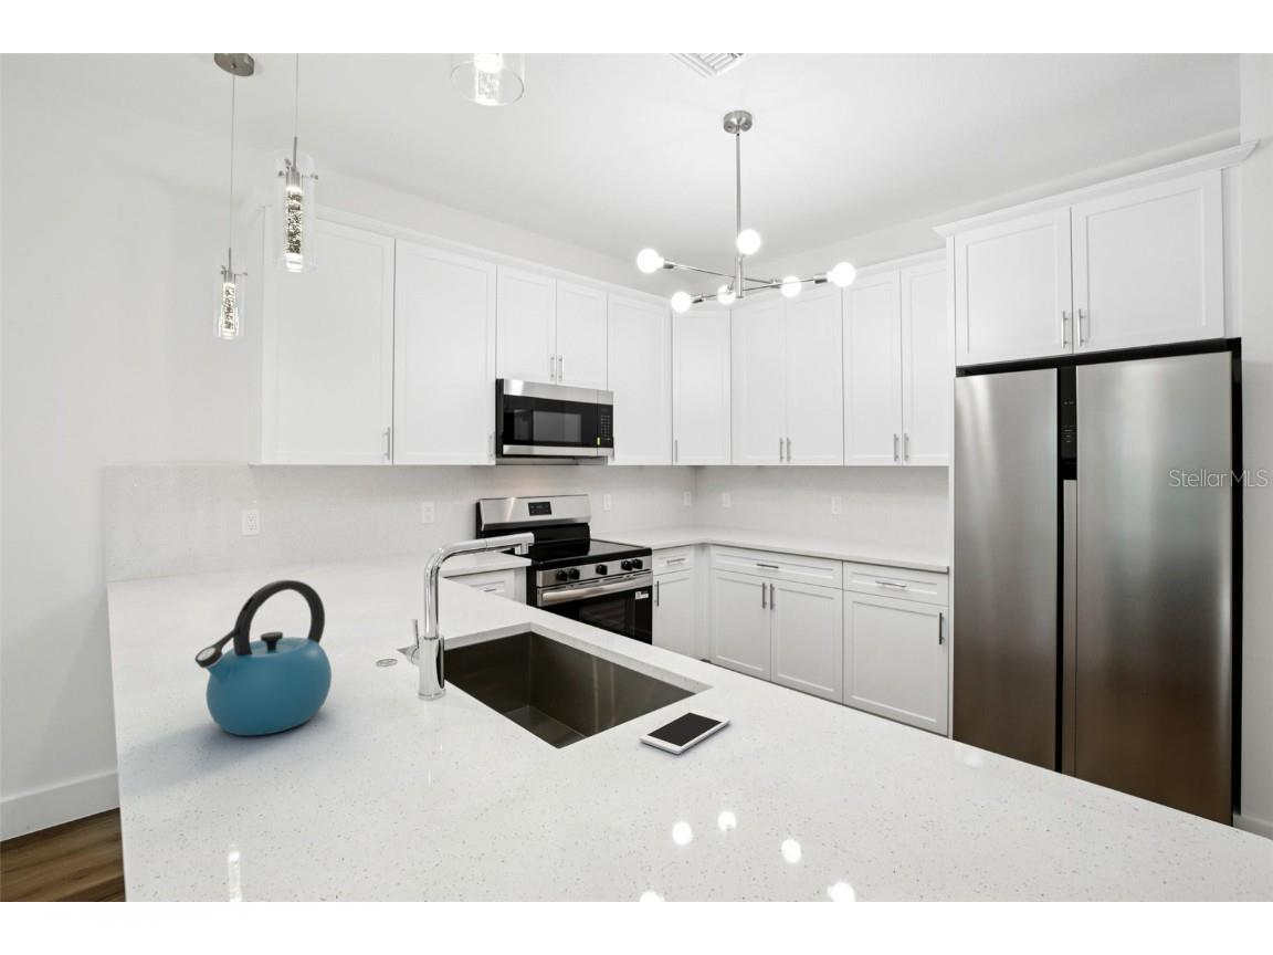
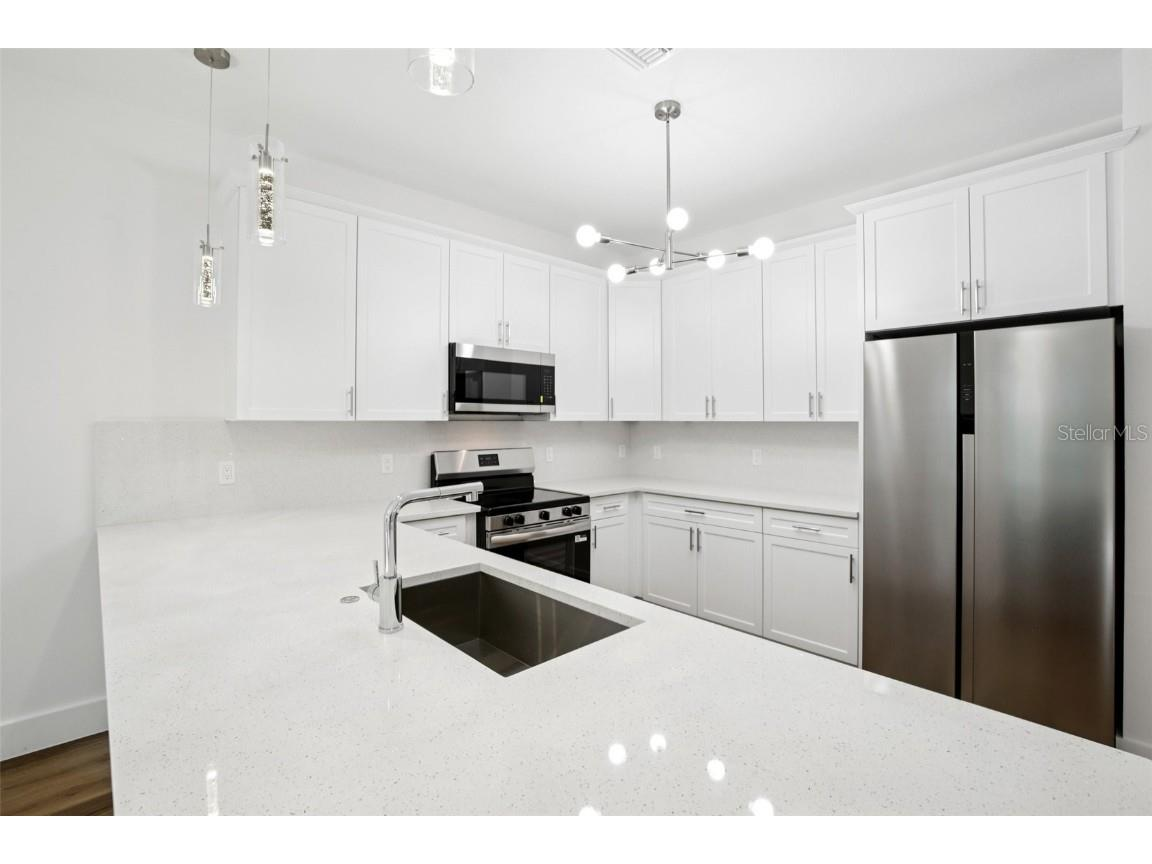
- cell phone (686, 730)
- kettle (265, 653)
